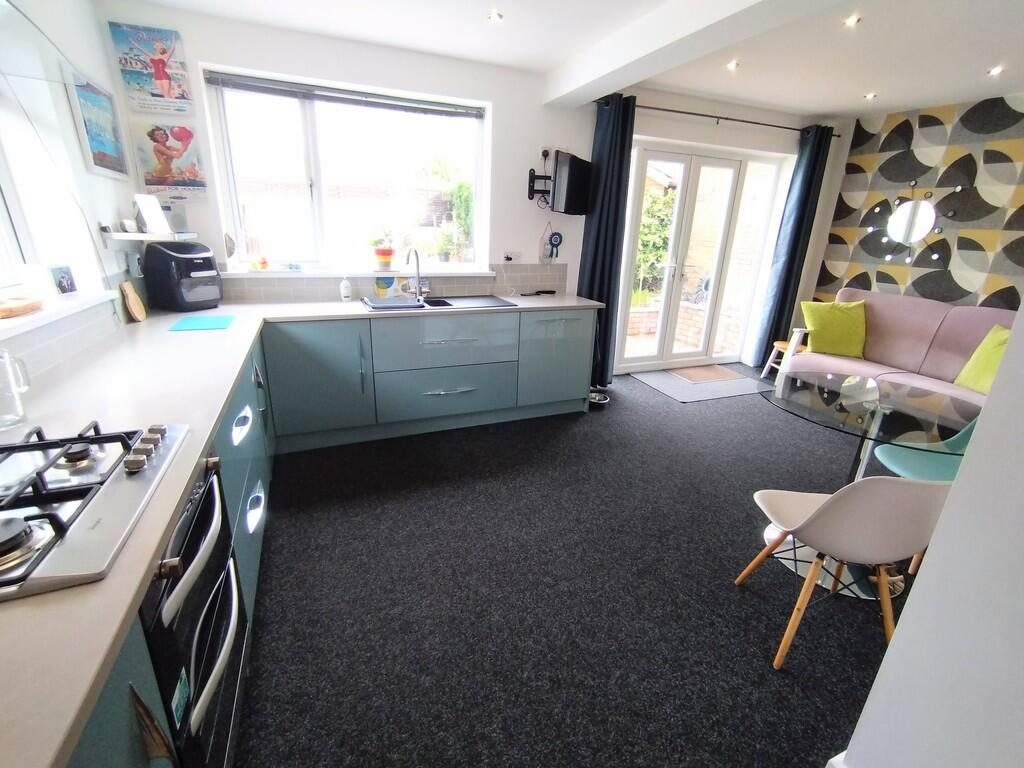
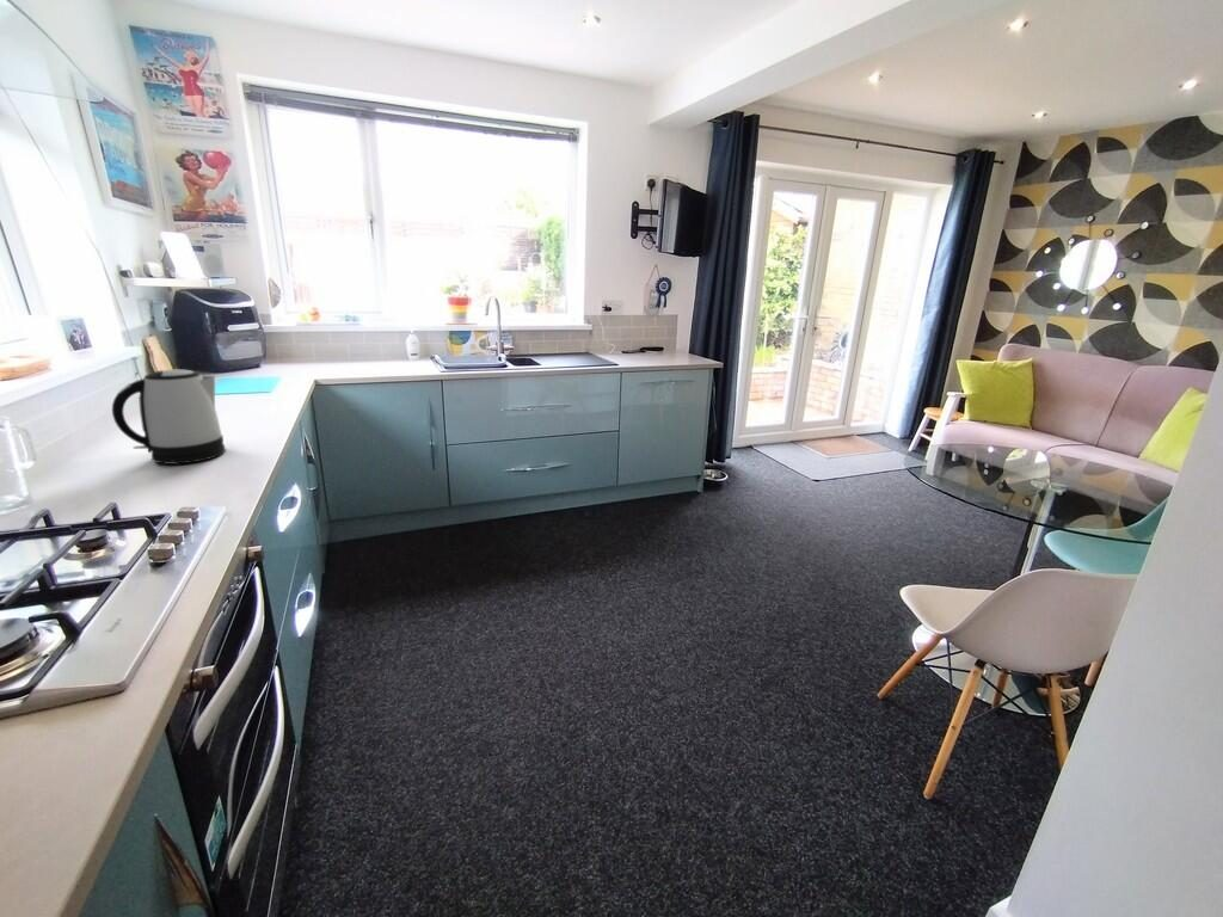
+ kettle (170, 414)
